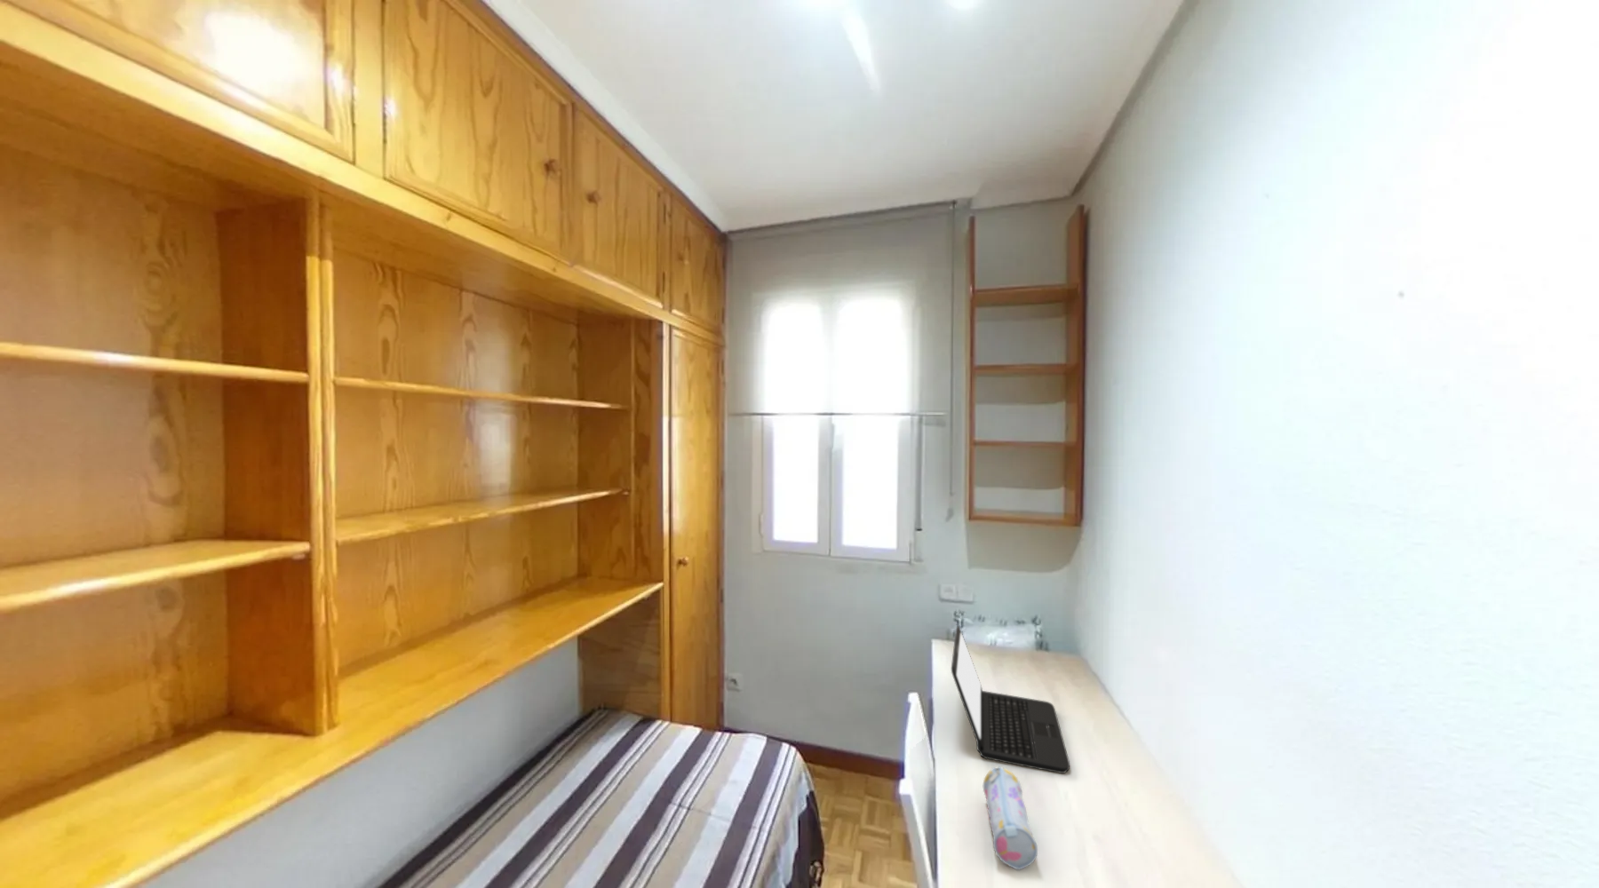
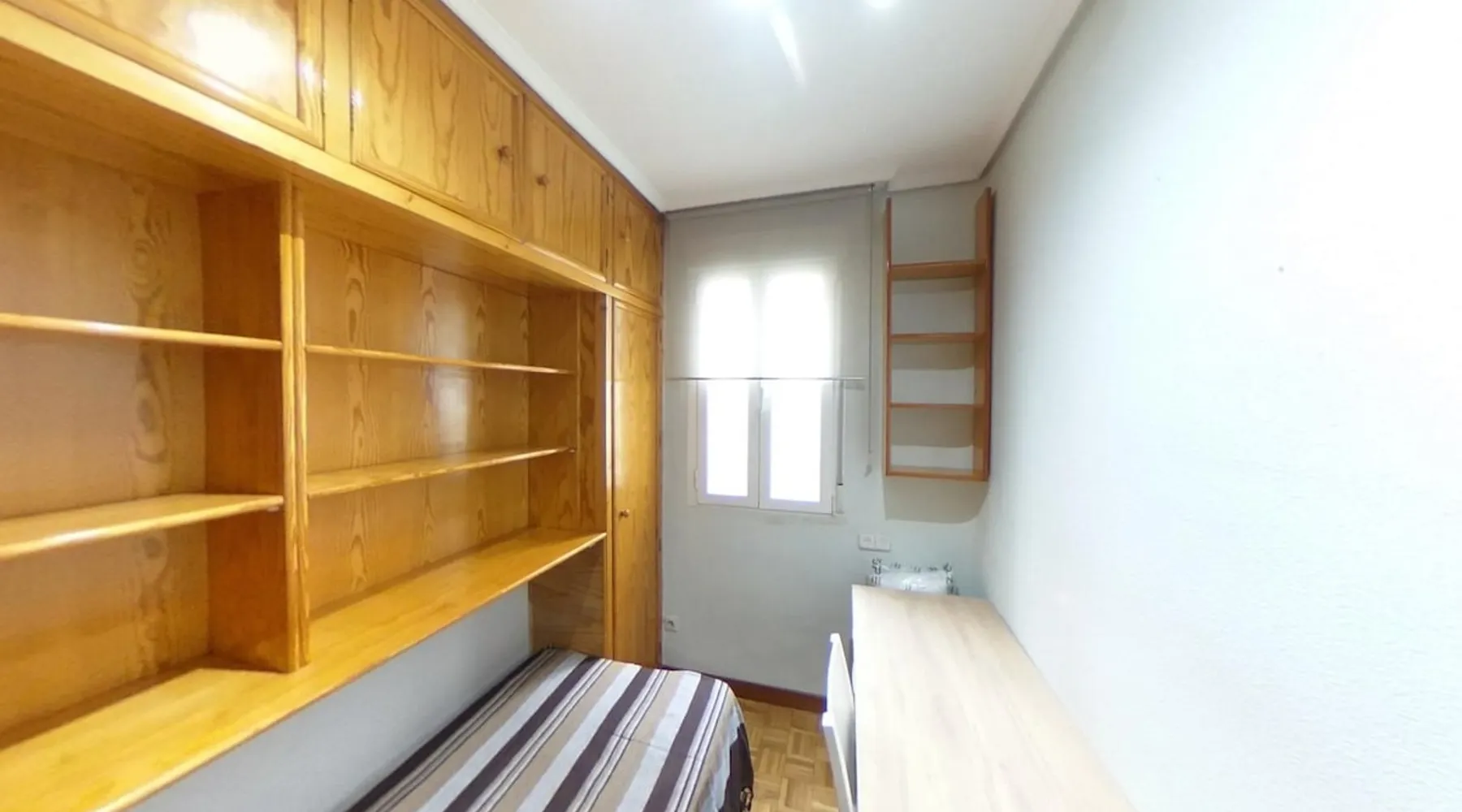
- pencil case (1007, 814)
- laptop (1005, 694)
